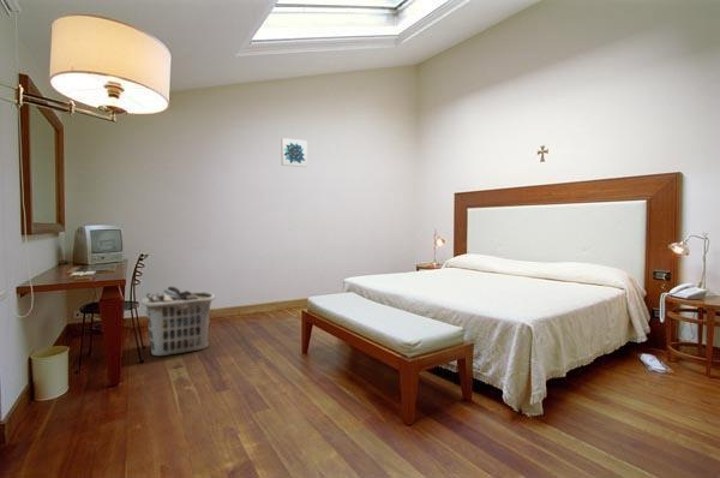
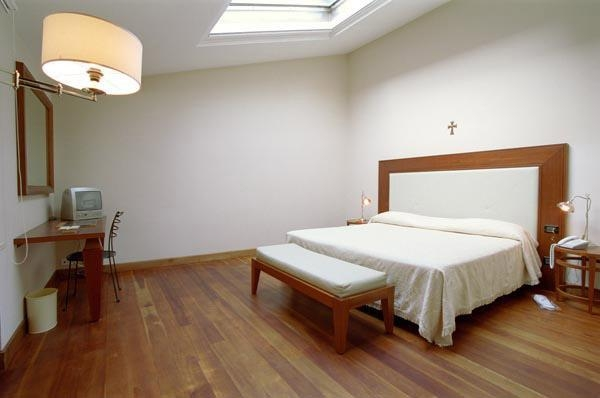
- clothes hamper (179, 317)
- wall art (294, 153)
